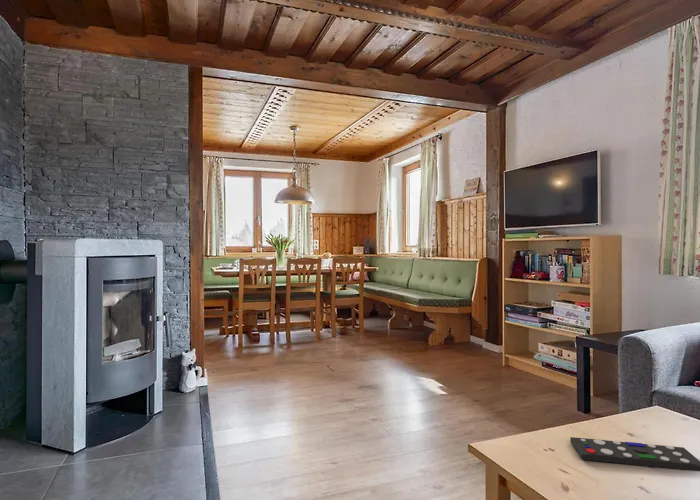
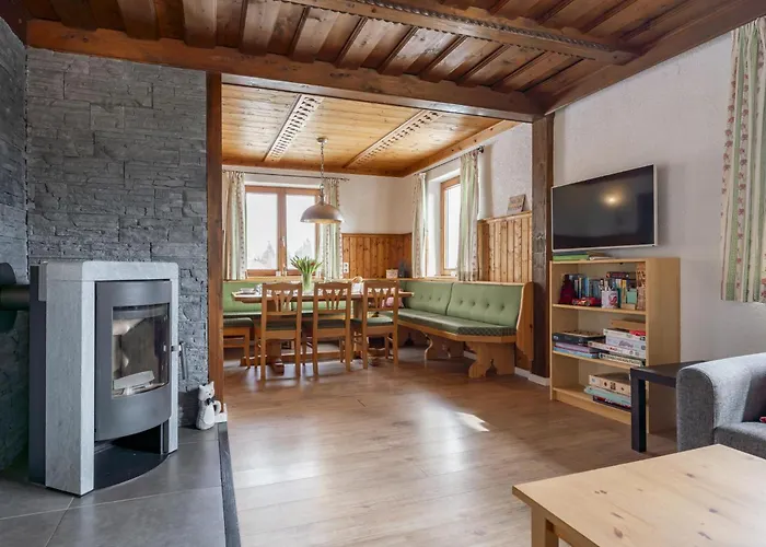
- remote control (633, 452)
